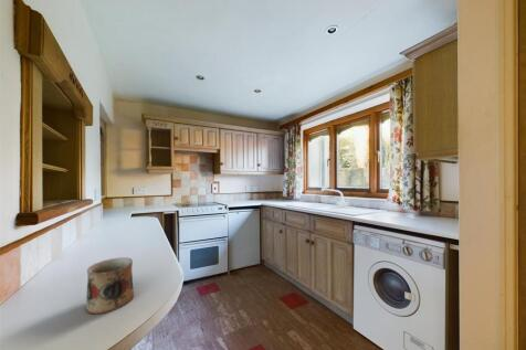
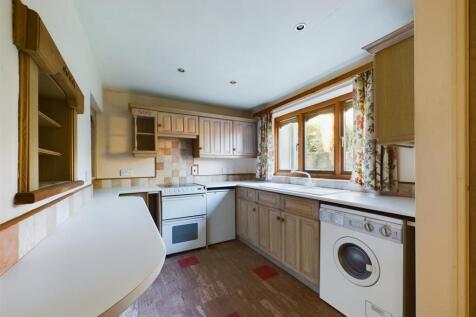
- mug (111, 282)
